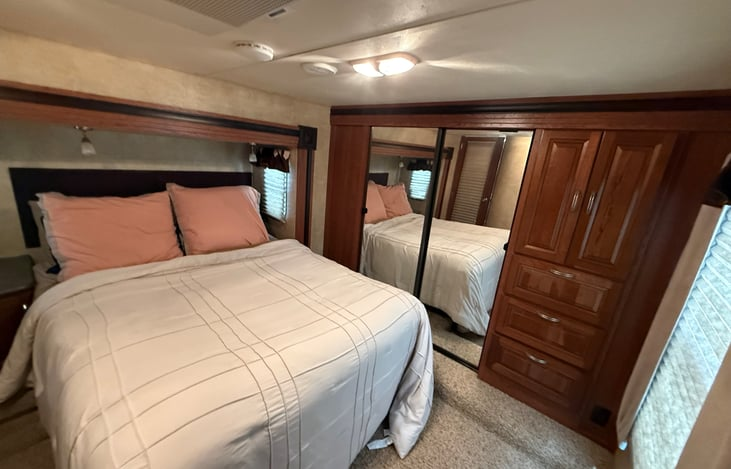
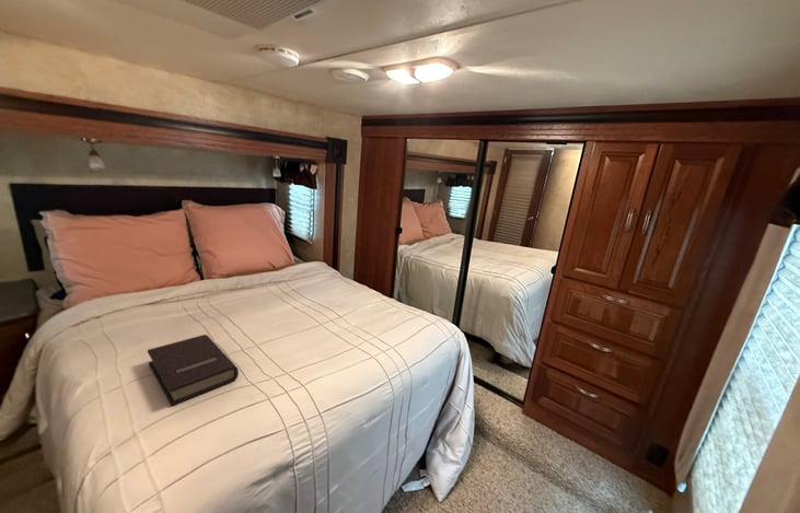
+ book (193, 364)
